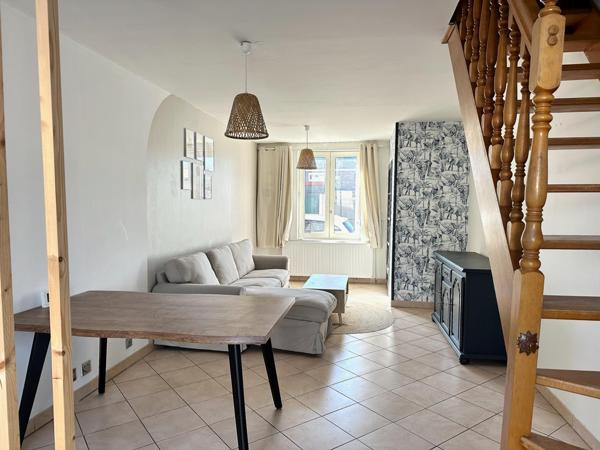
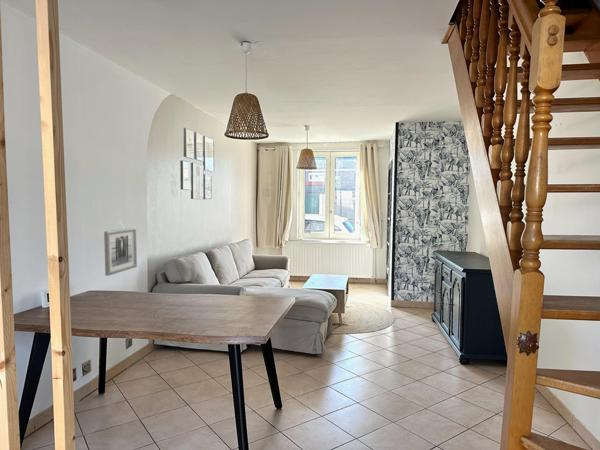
+ wall art (121, 250)
